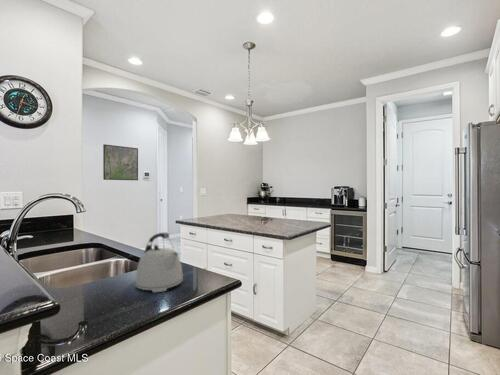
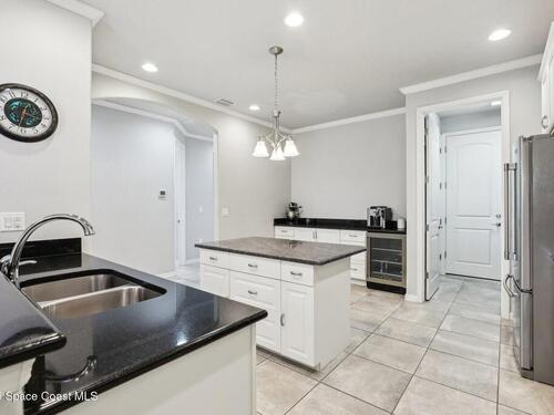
- kettle (160, 257)
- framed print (121, 163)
